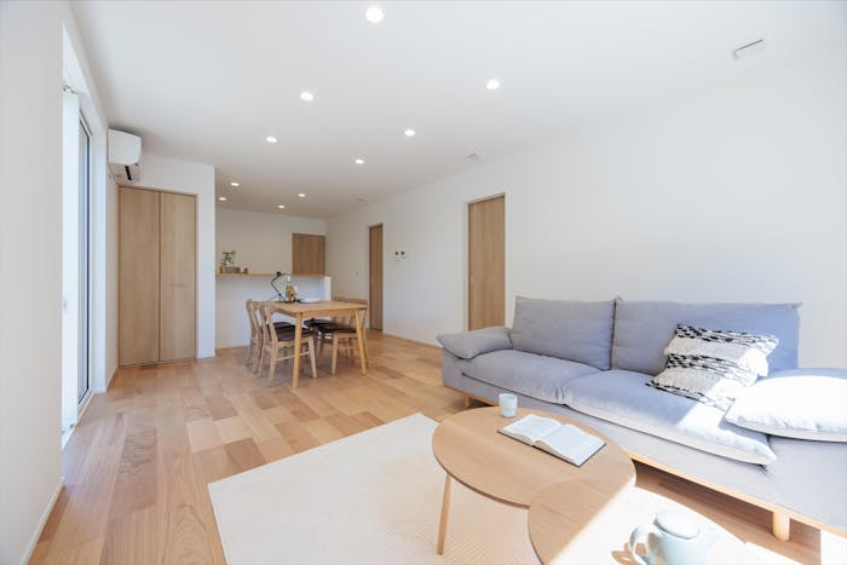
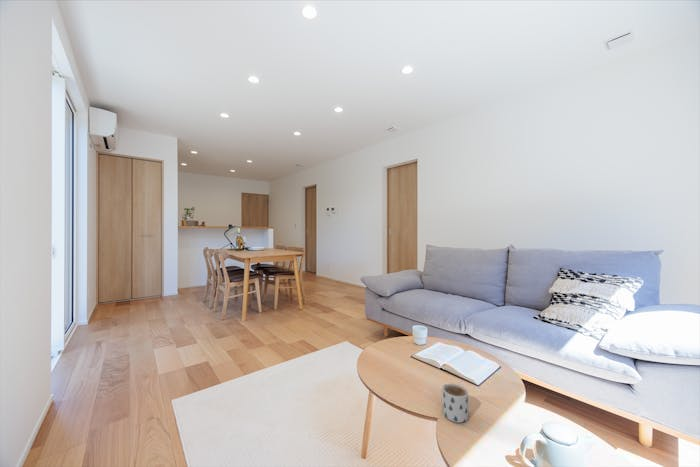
+ mug (452, 399)
